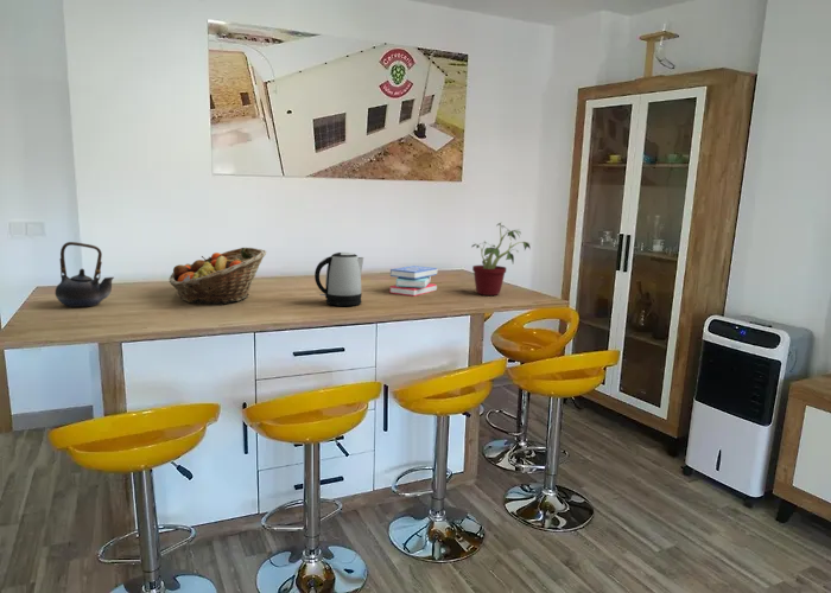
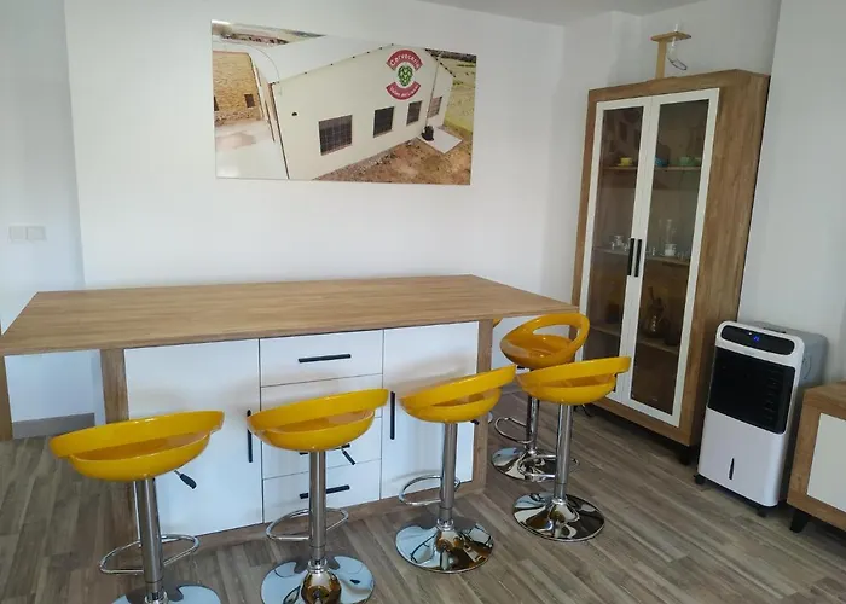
- teapot (83, 273)
- fruit basket (218, 273)
- potted plant (501, 256)
- book (413, 280)
- kettle (338, 278)
